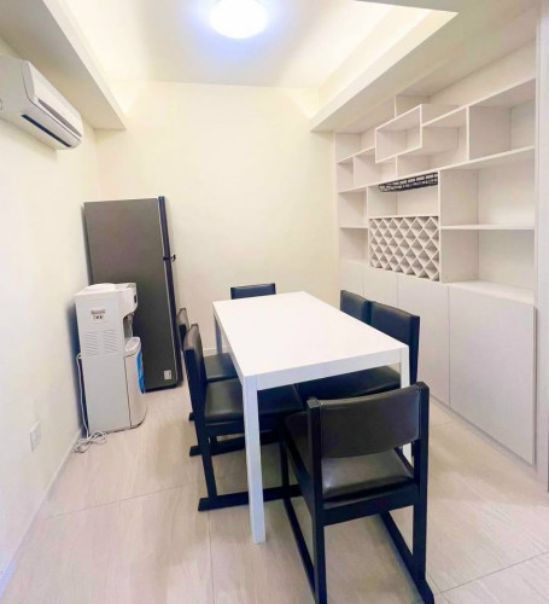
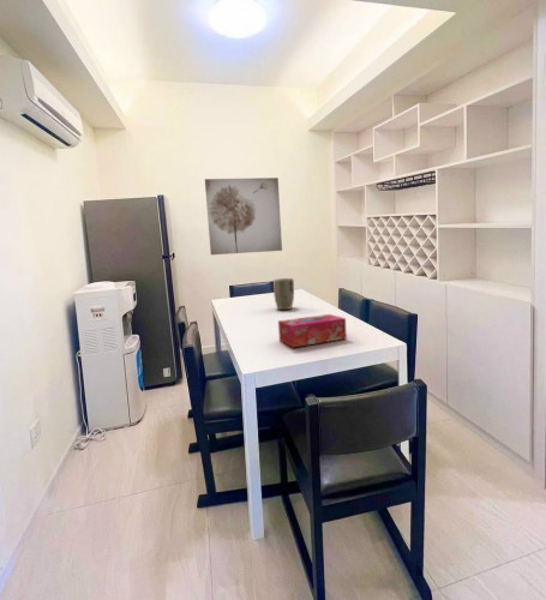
+ plant pot (283, 293)
+ tissue box (312, 329)
+ wall art (244, 216)
